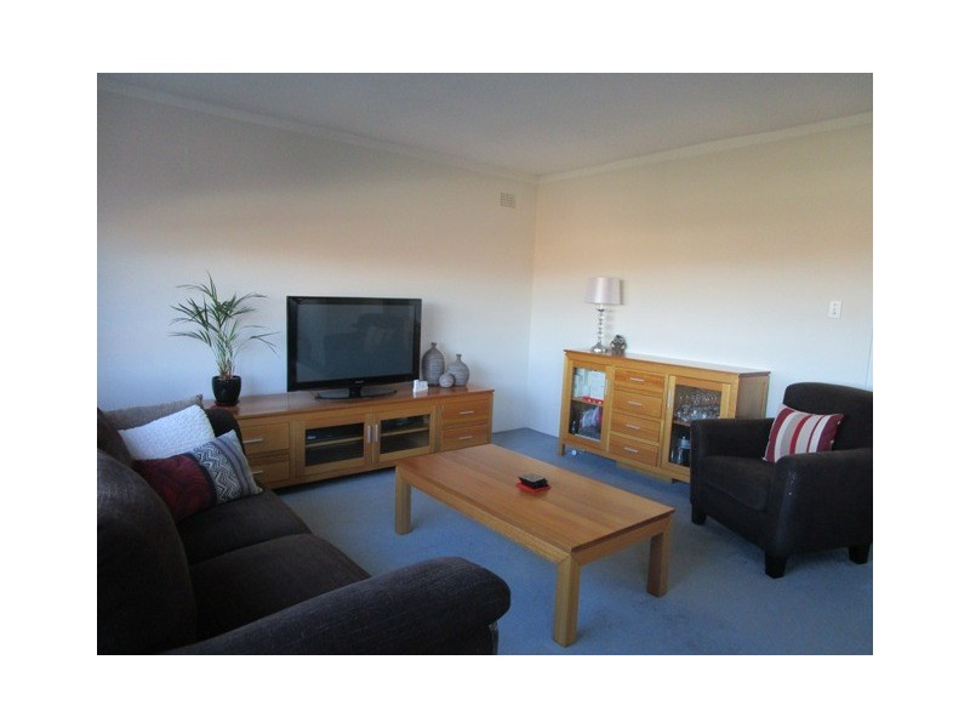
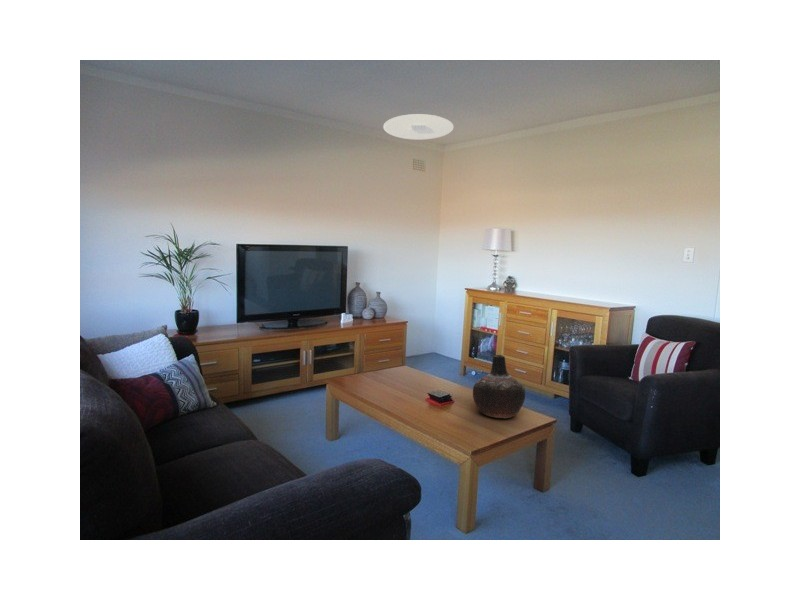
+ ceiling light (418, 124)
+ vase (499, 385)
